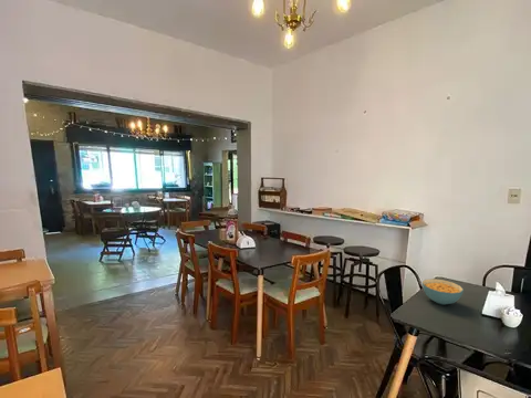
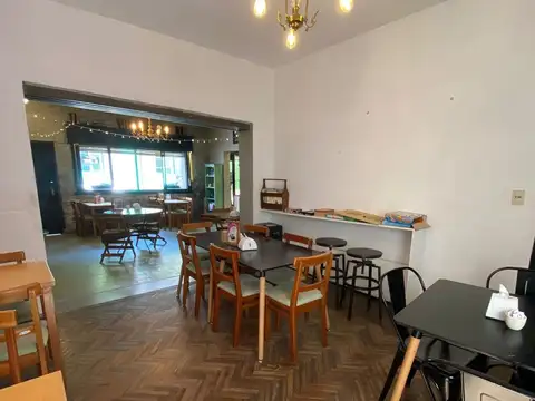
- cereal bowl (441, 293)
